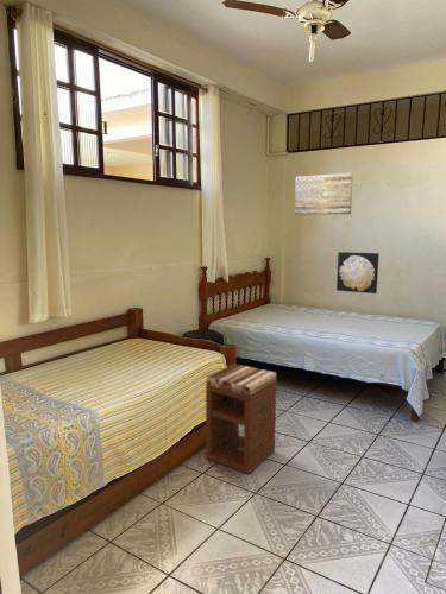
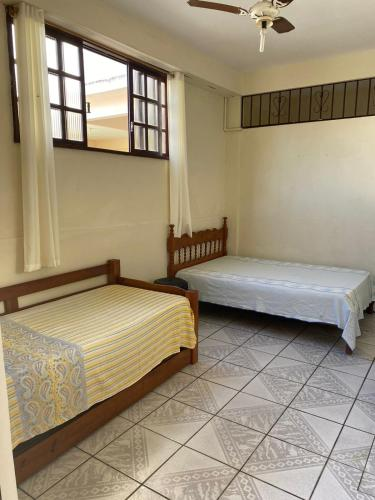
- wall art (322, 195)
- nightstand (240, 415)
- wall art (357, 272)
